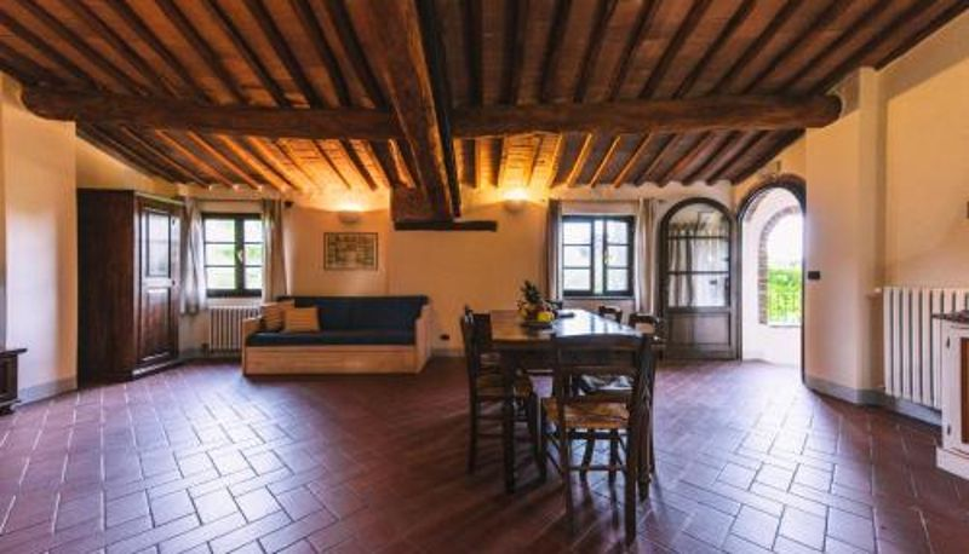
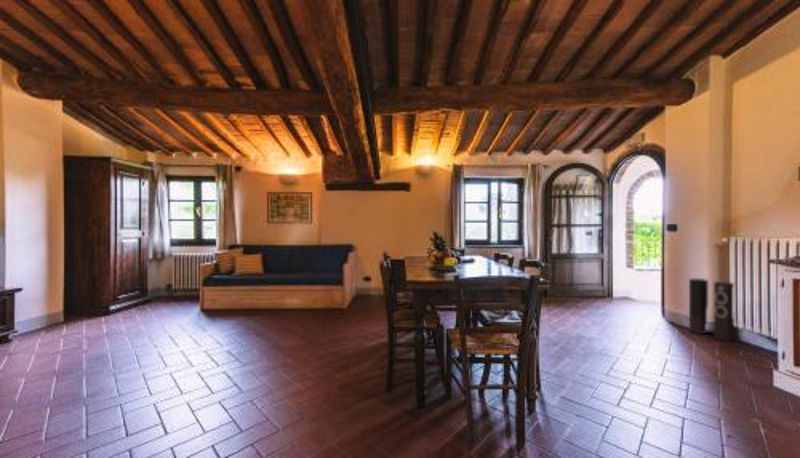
+ speaker (714, 307)
